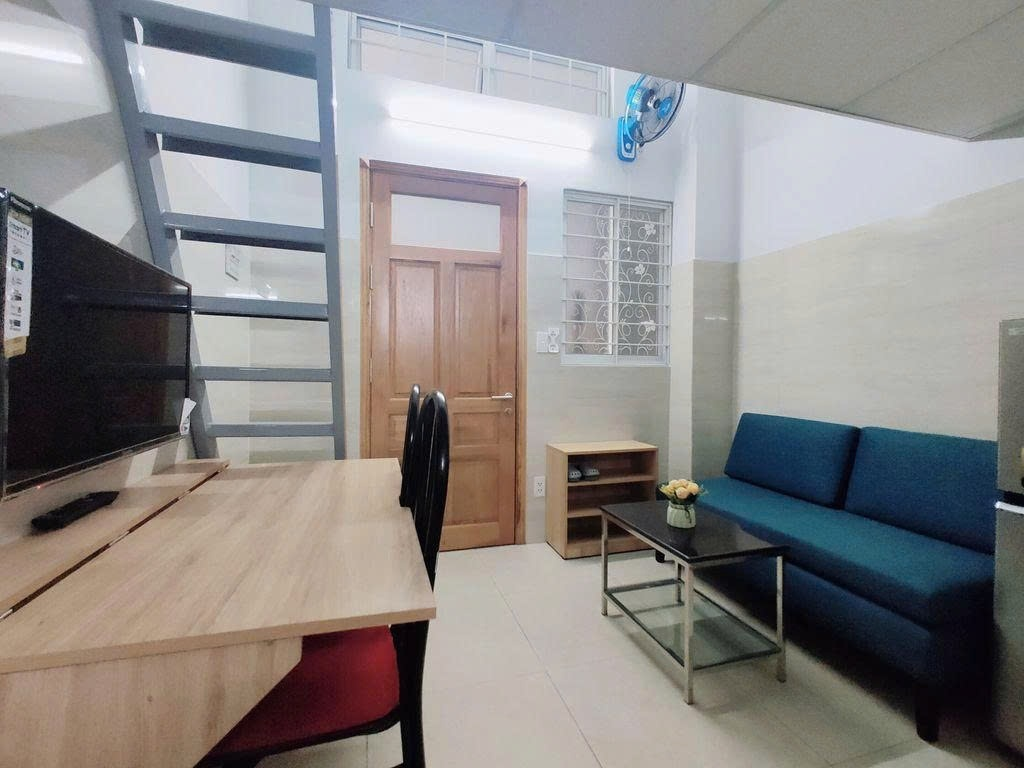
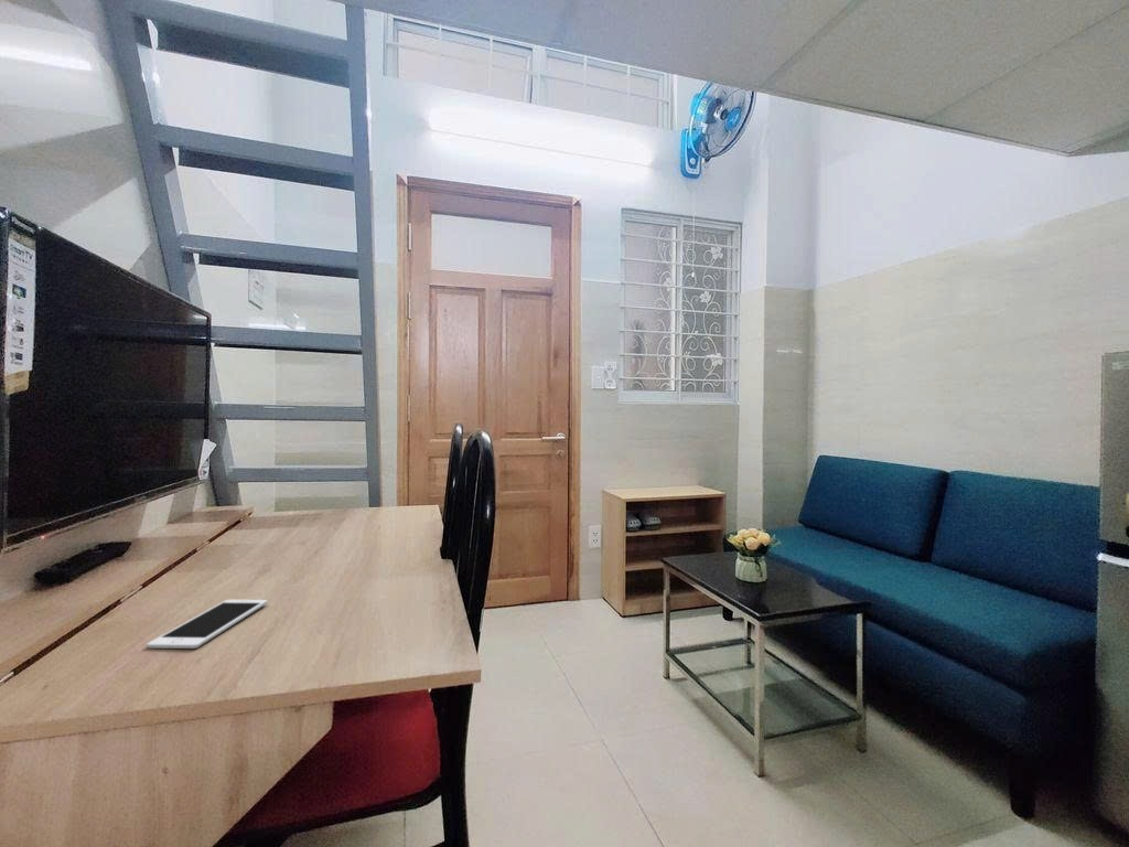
+ cell phone (213, 621)
